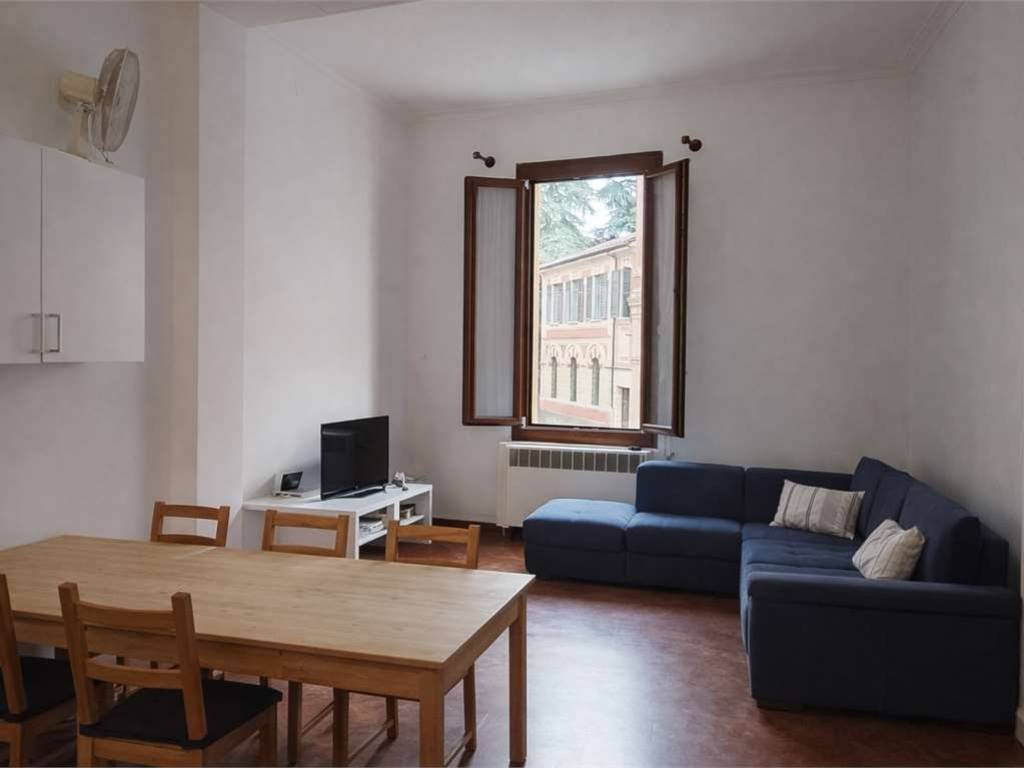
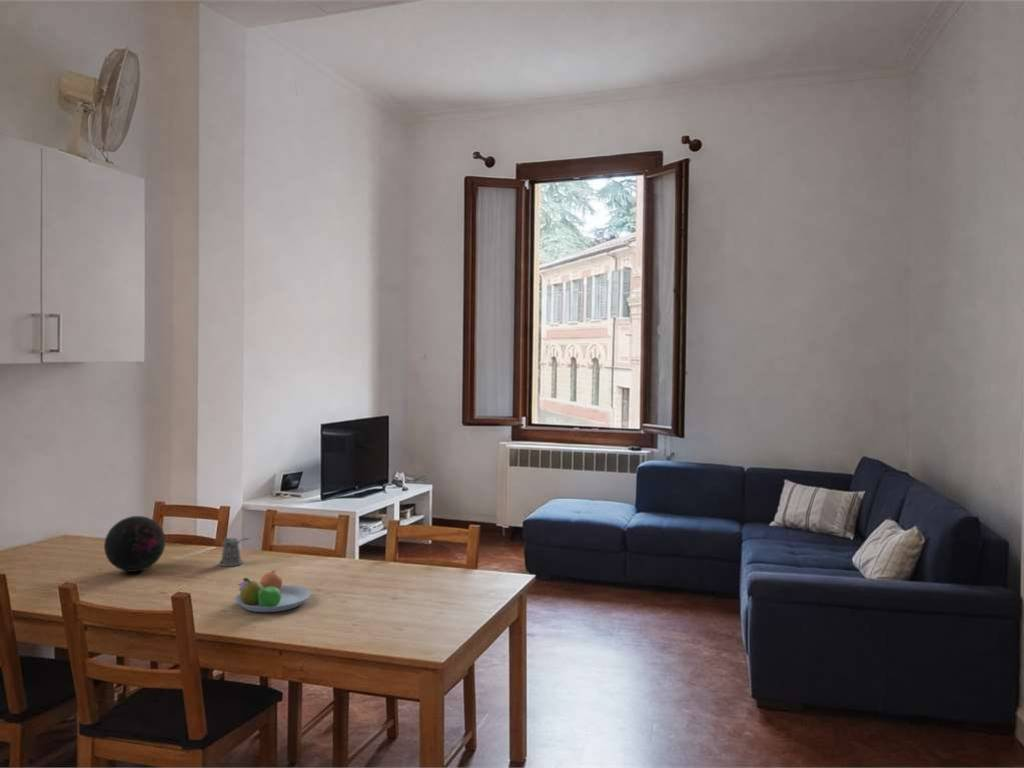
+ fruit bowl (271, 589)
+ pepper shaker (233, 550)
+ decorative orb (135, 543)
